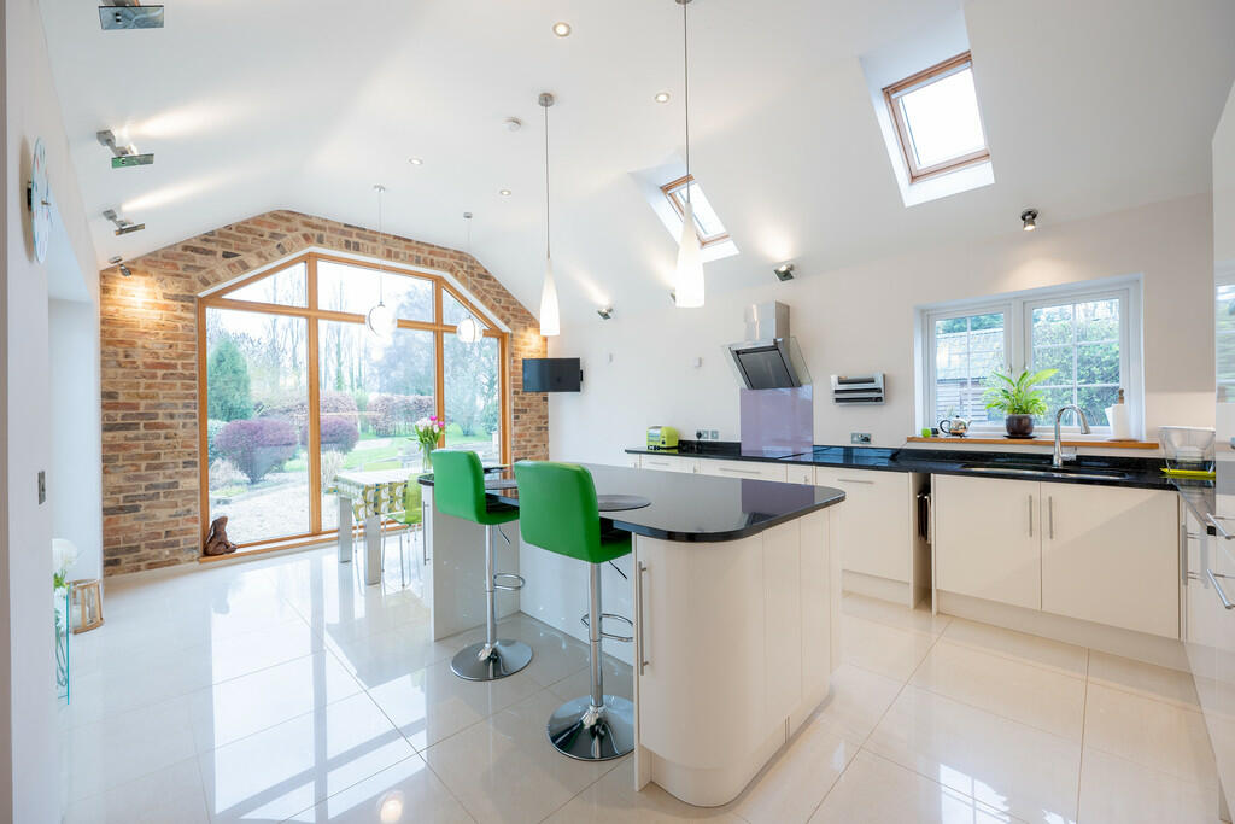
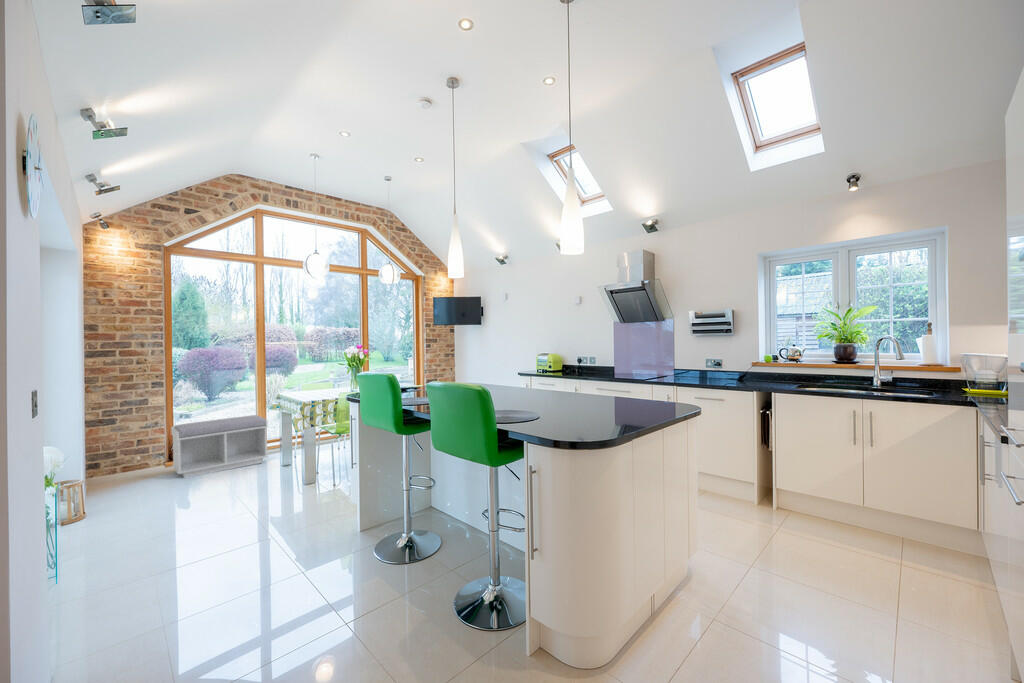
+ bench (221, 443)
